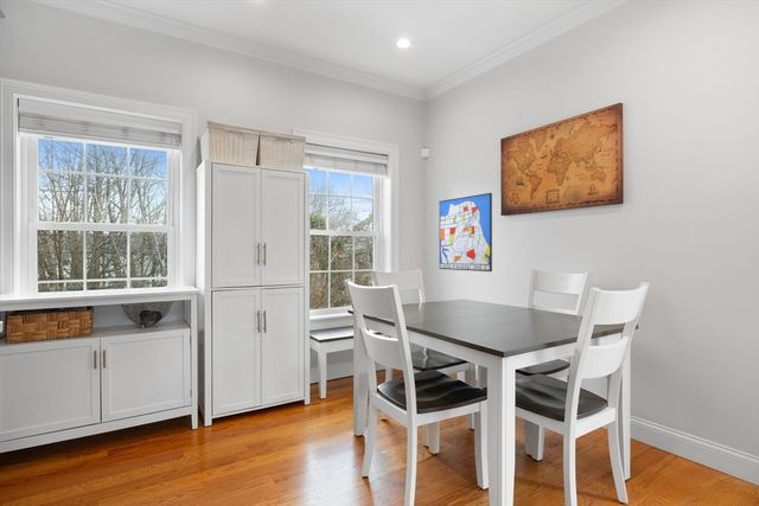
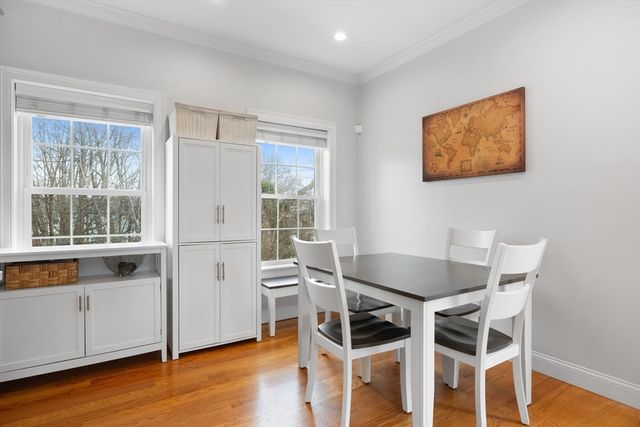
- wall art (463, 233)
